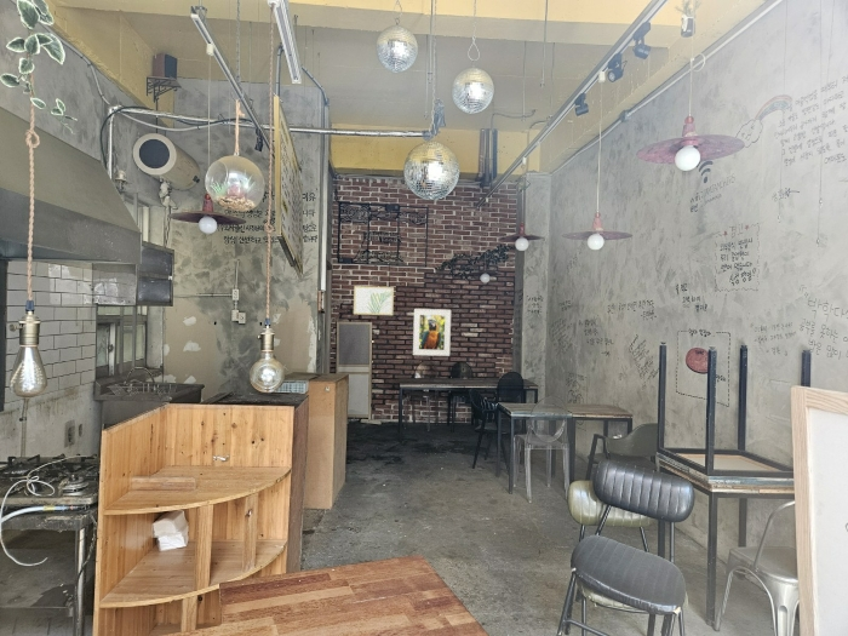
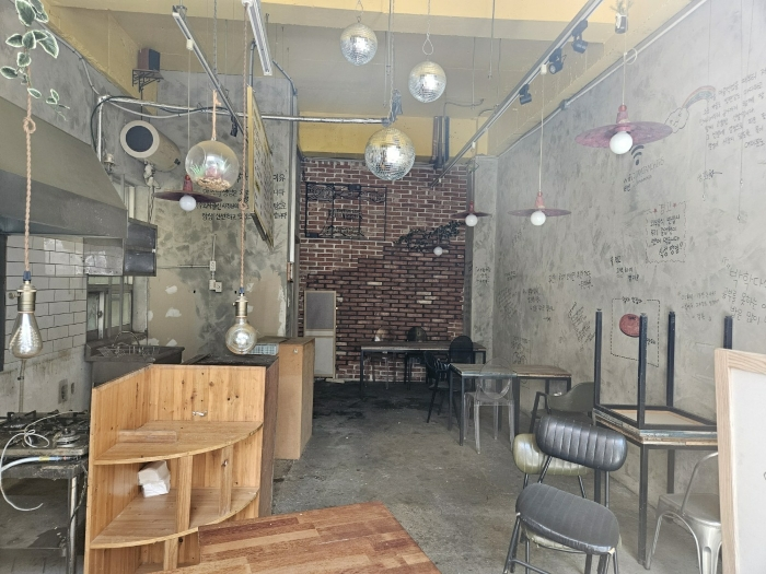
- wall art (373, 300)
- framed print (431, 332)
